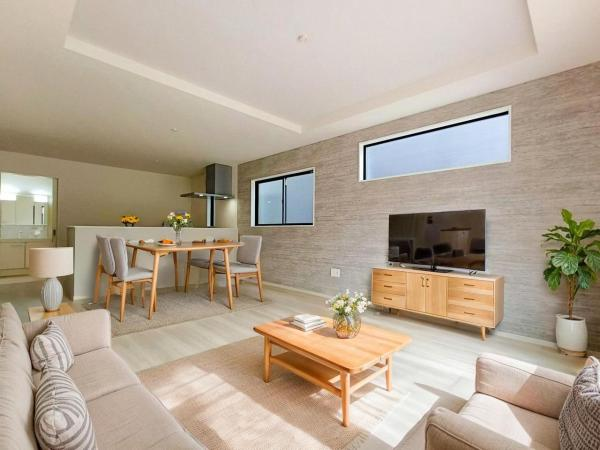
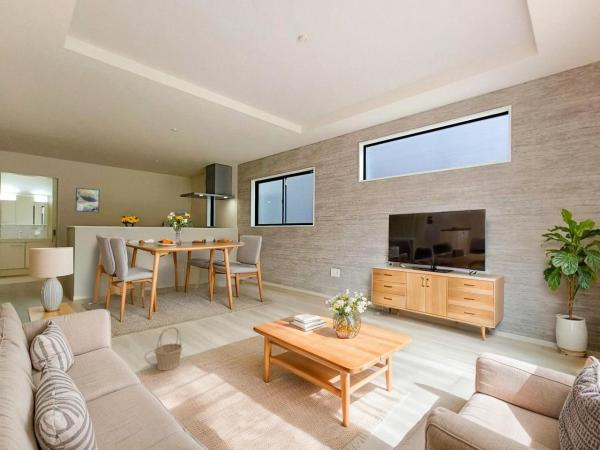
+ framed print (87, 200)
+ basket (168, 346)
